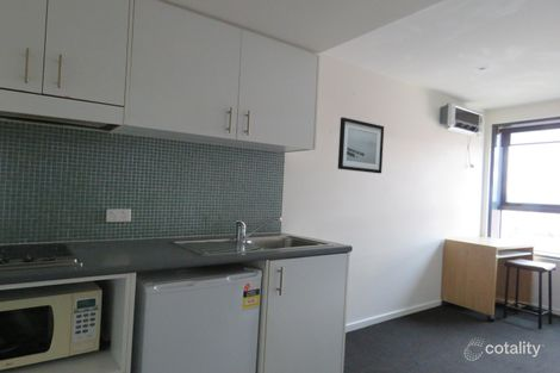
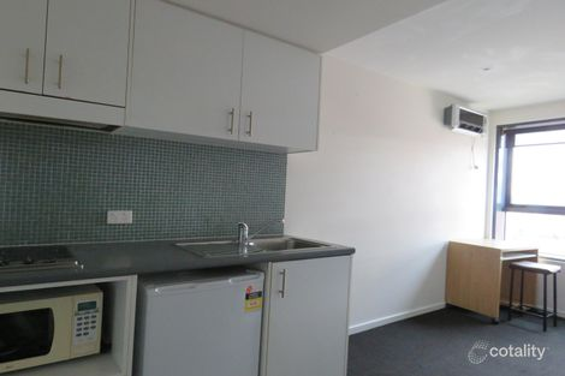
- wall art (361, 147)
